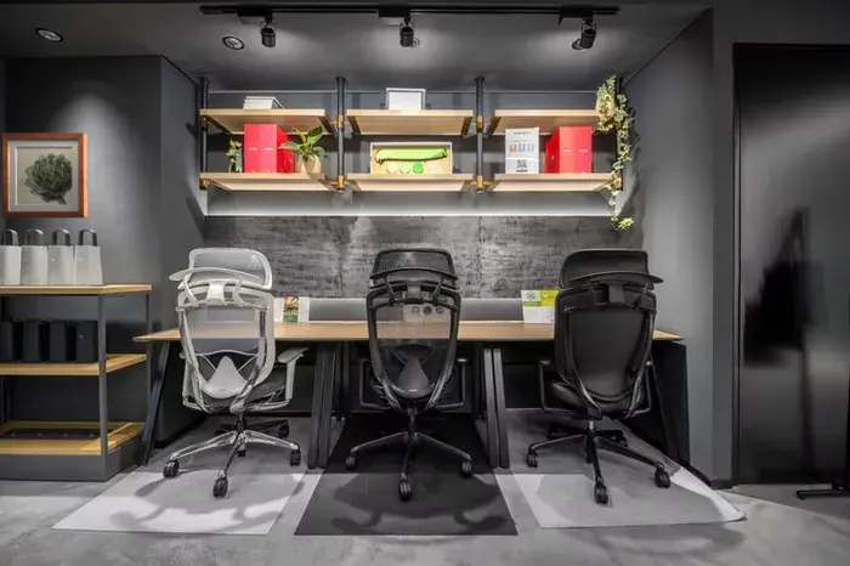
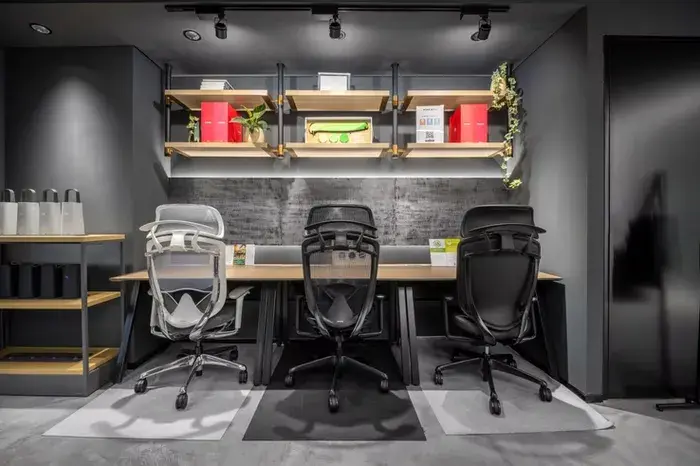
- wall art (45, 175)
